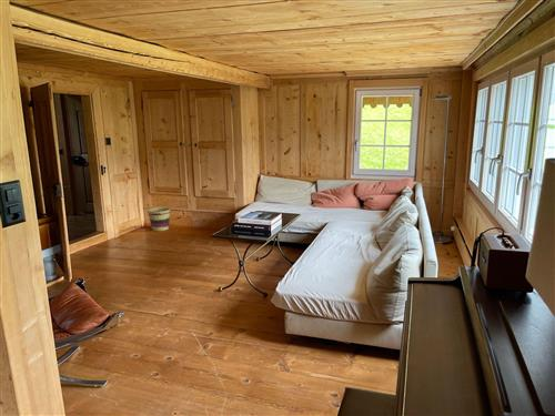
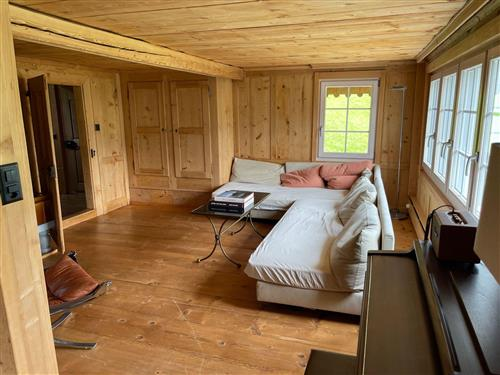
- basket (159, 219)
